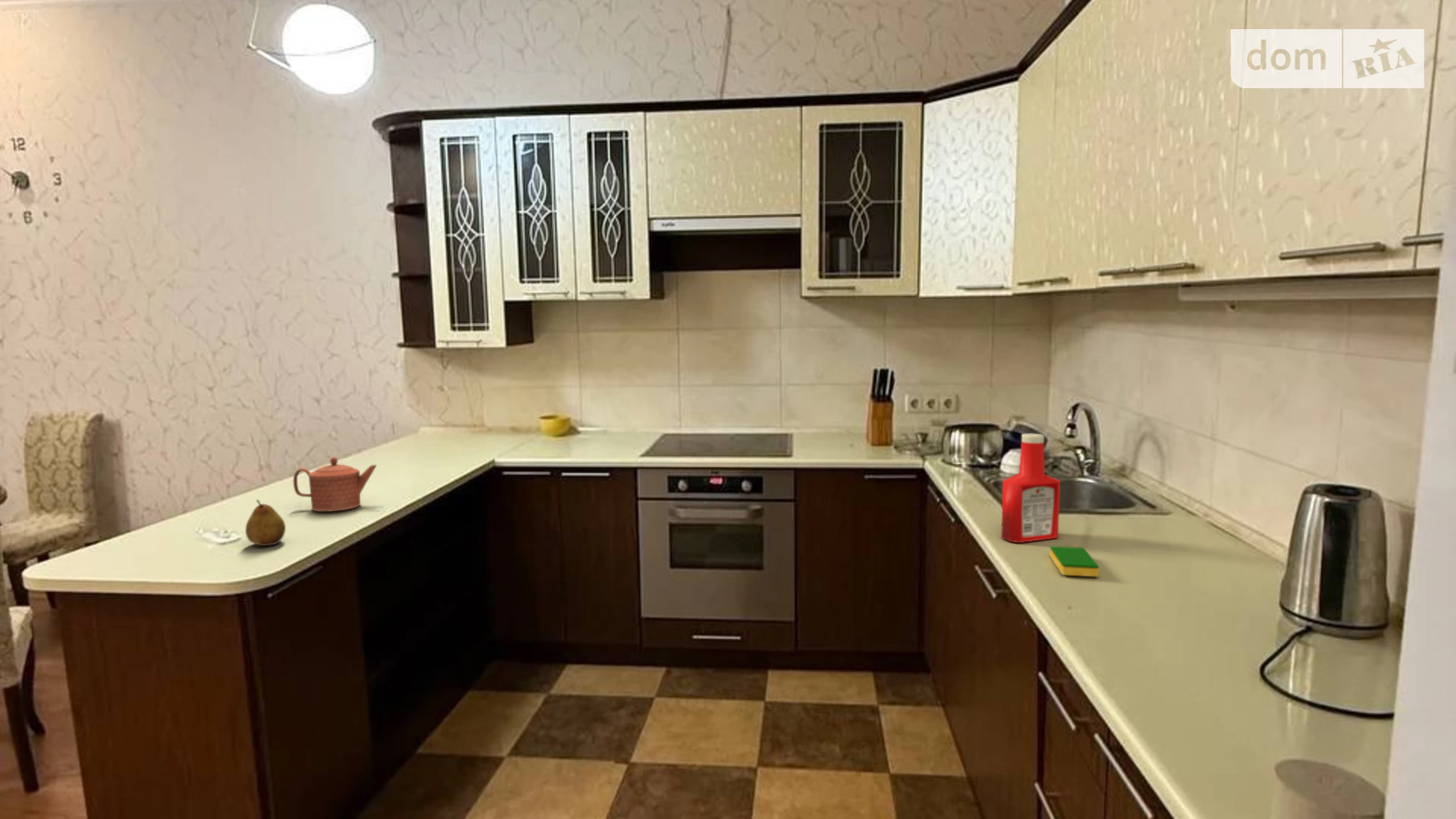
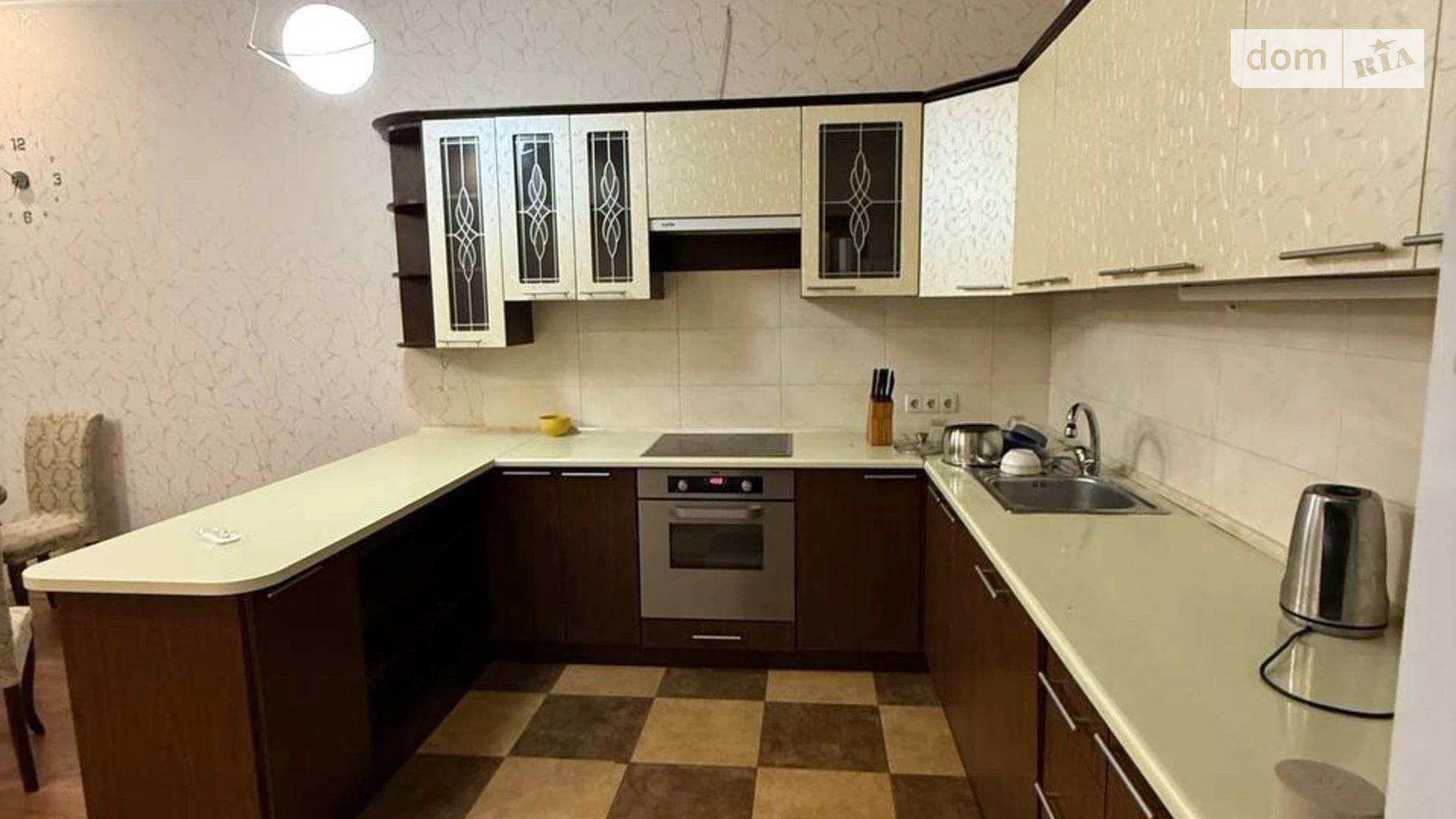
- dish sponge (1073, 561)
- fruit (265, 521)
- soap bottle (1031, 486)
- teapot (335, 482)
